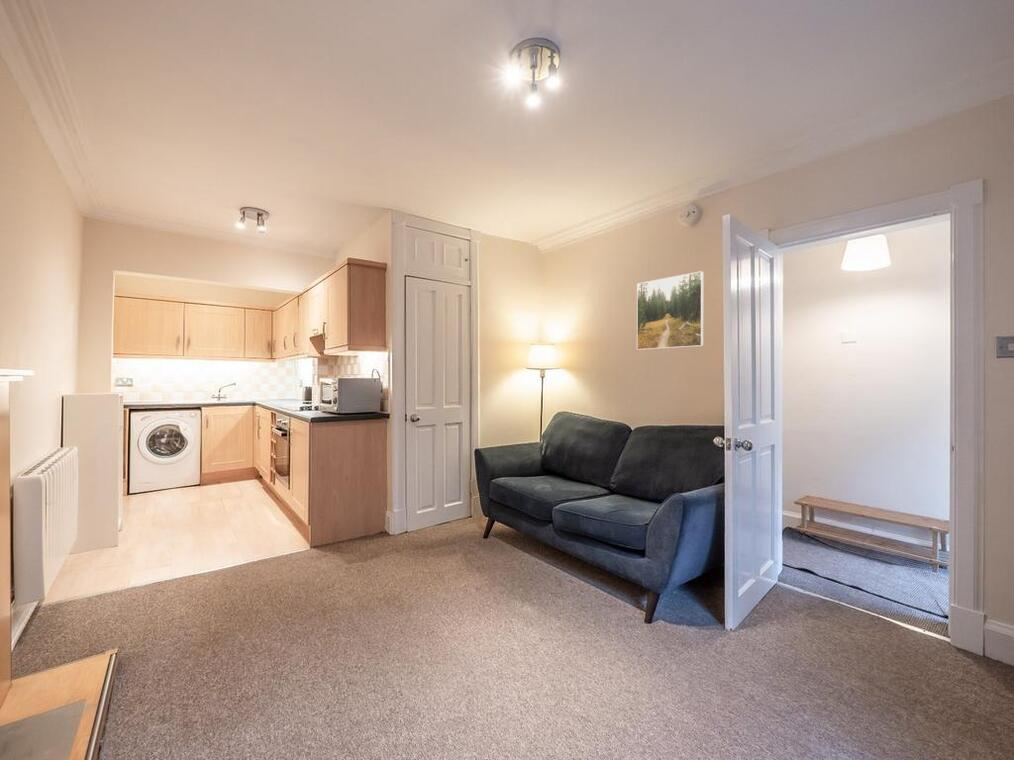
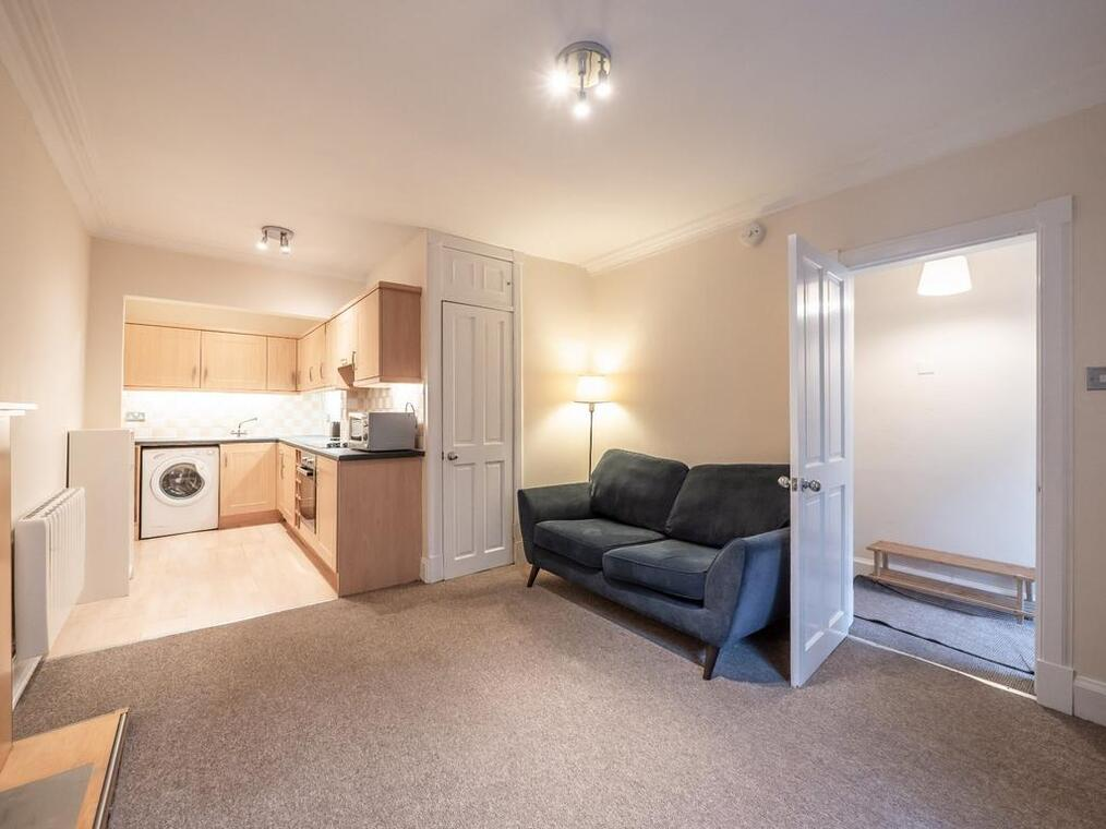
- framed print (668, 313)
